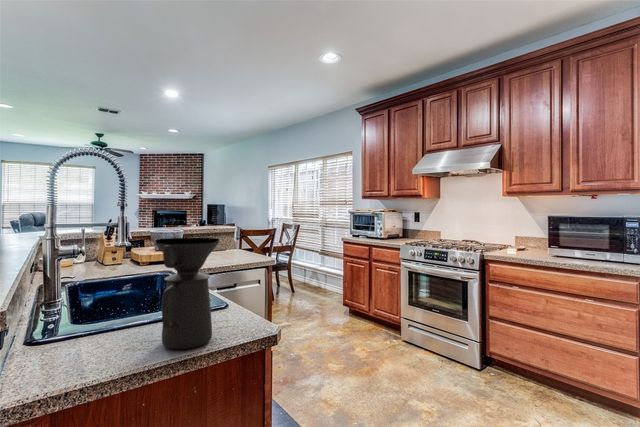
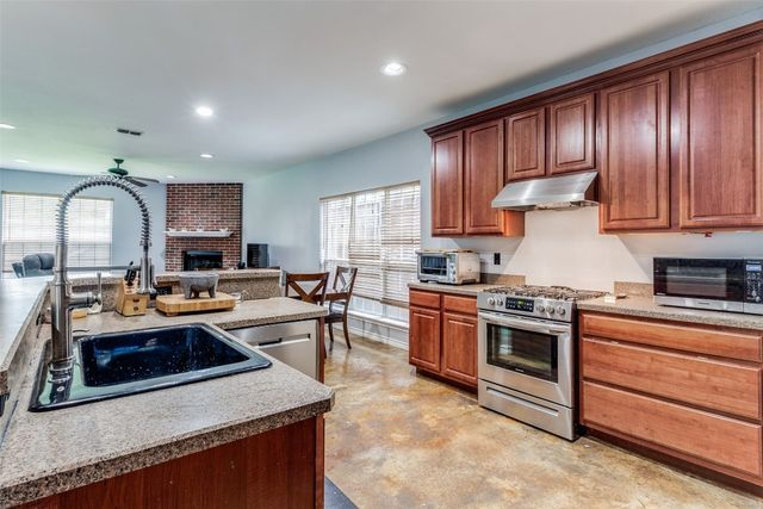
- coffee maker (187, 290)
